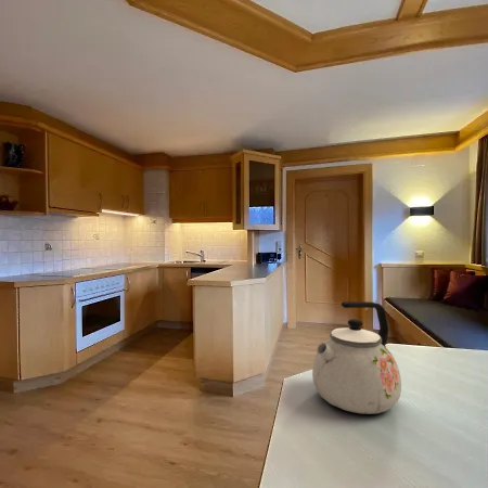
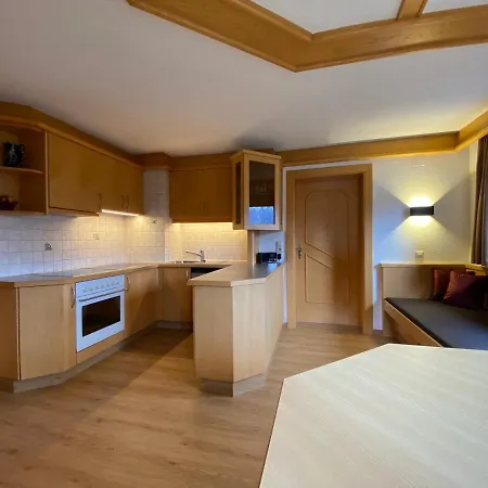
- kettle (354, 349)
